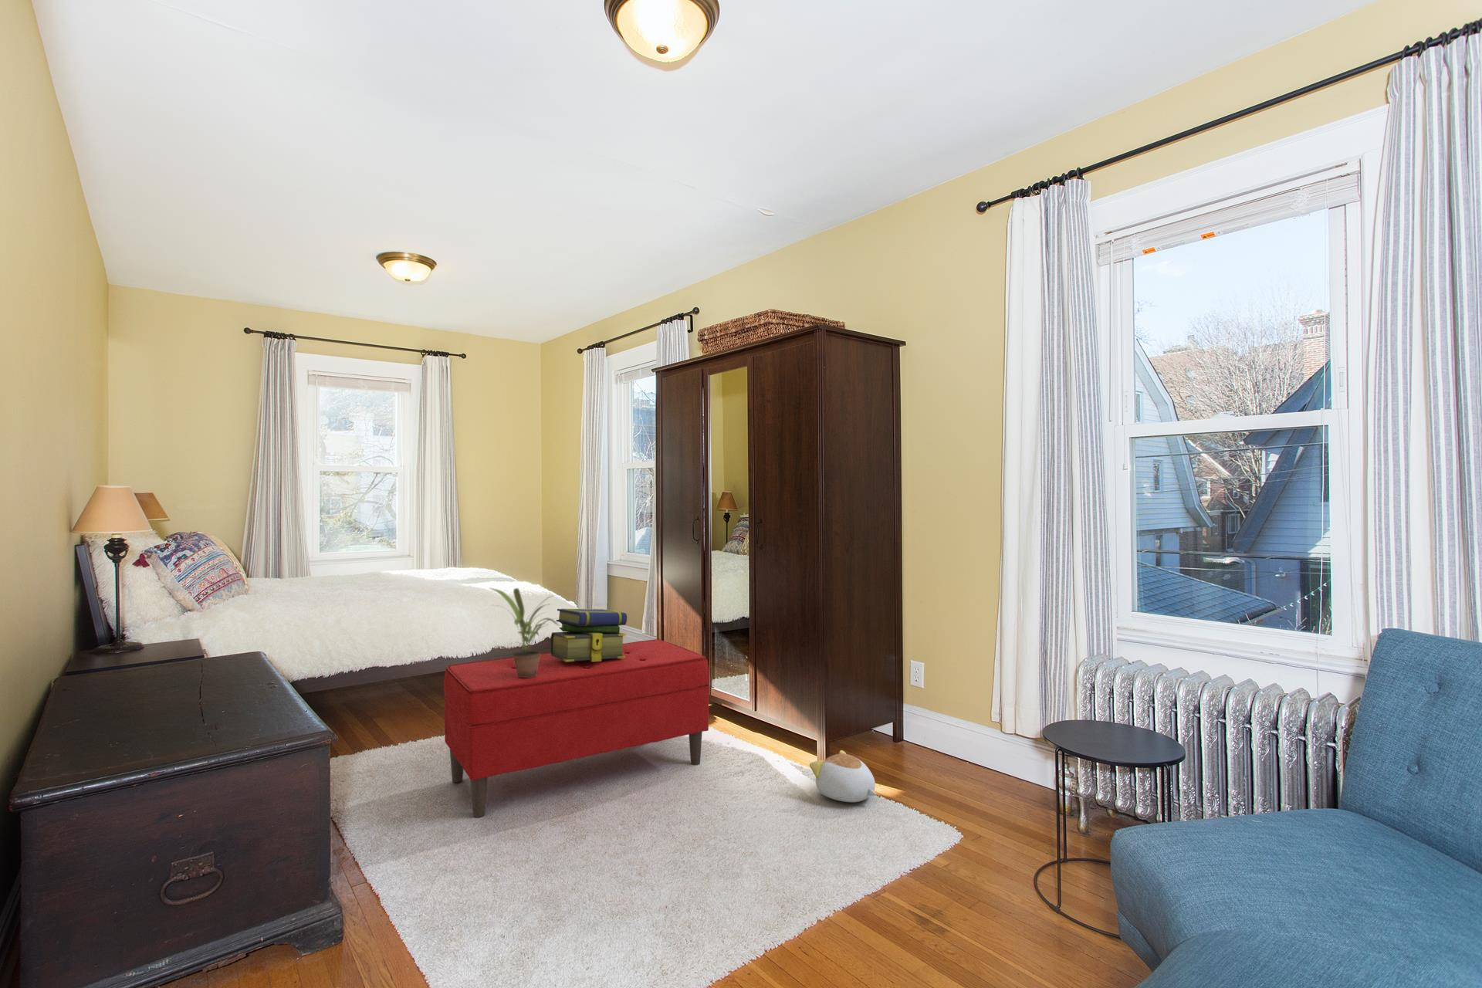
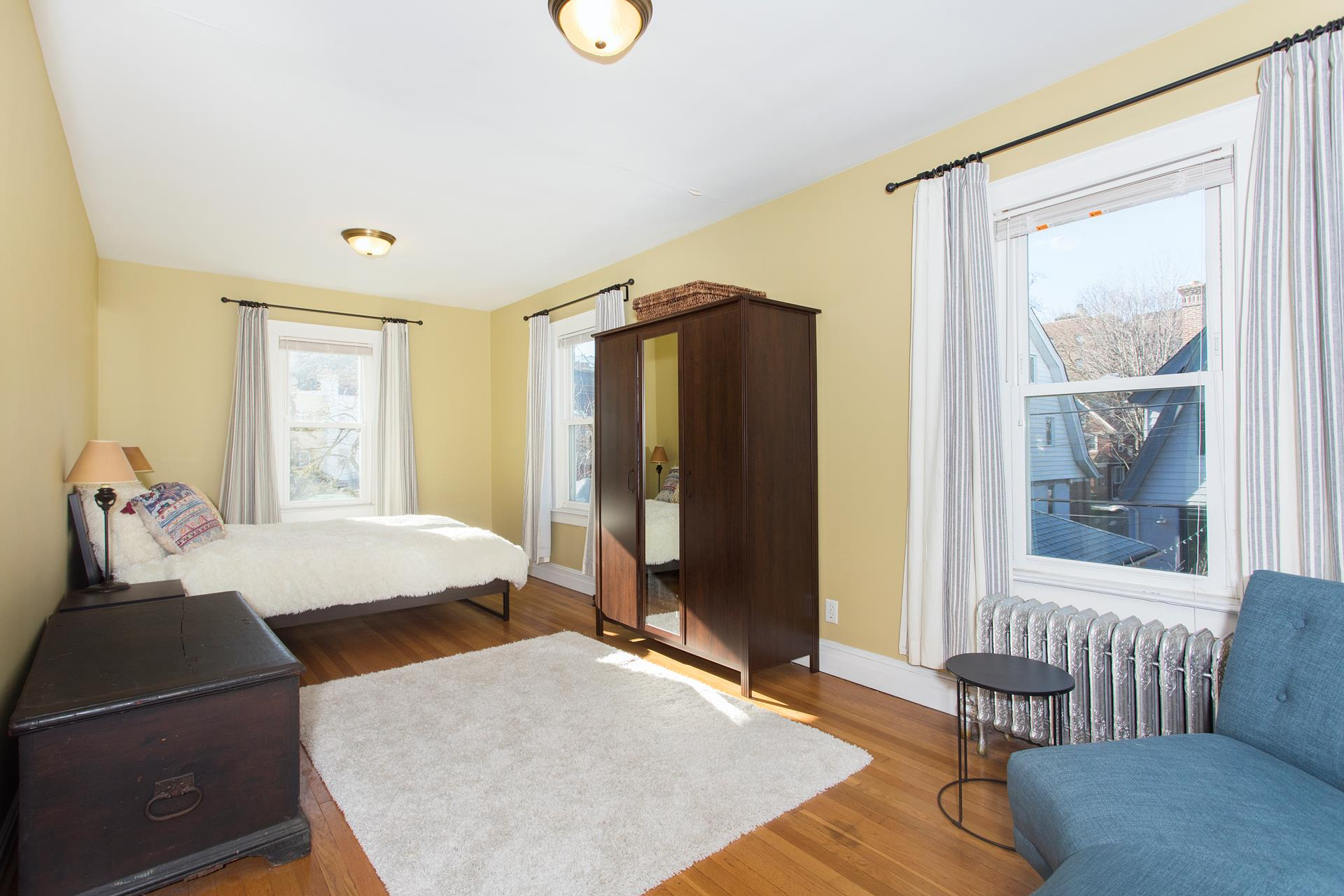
- potted plant (520, 631)
- bench (580, 717)
- plush toy (849, 777)
- stack of books (589, 633)
